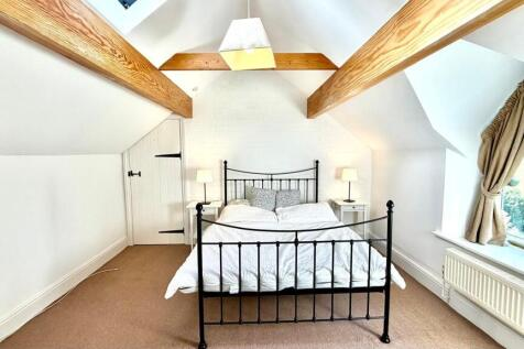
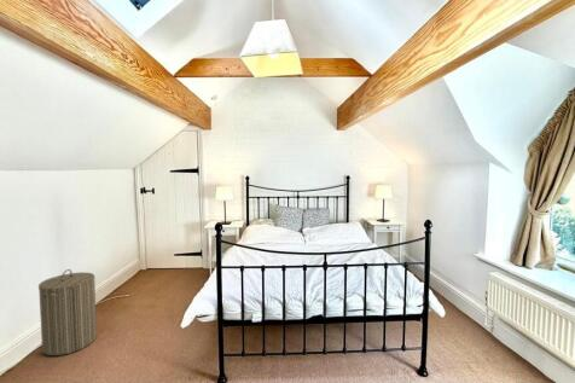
+ laundry hamper (69, 306)
